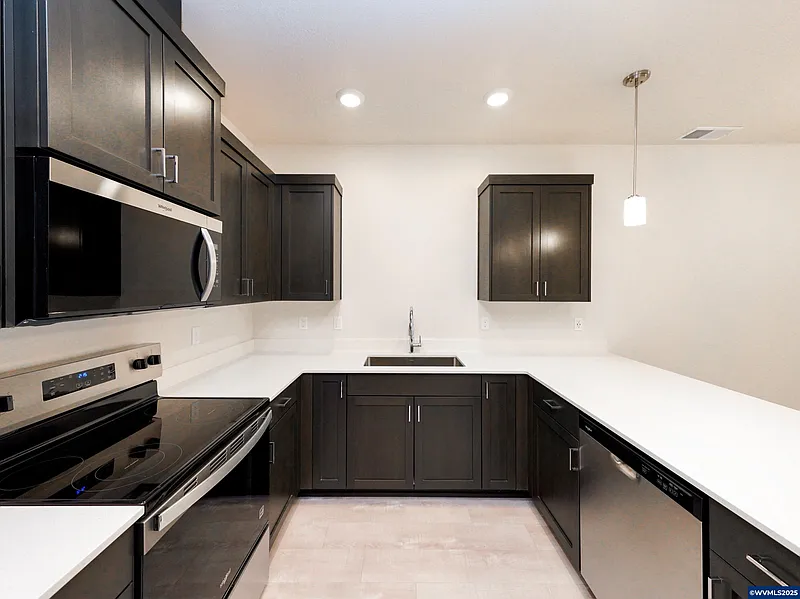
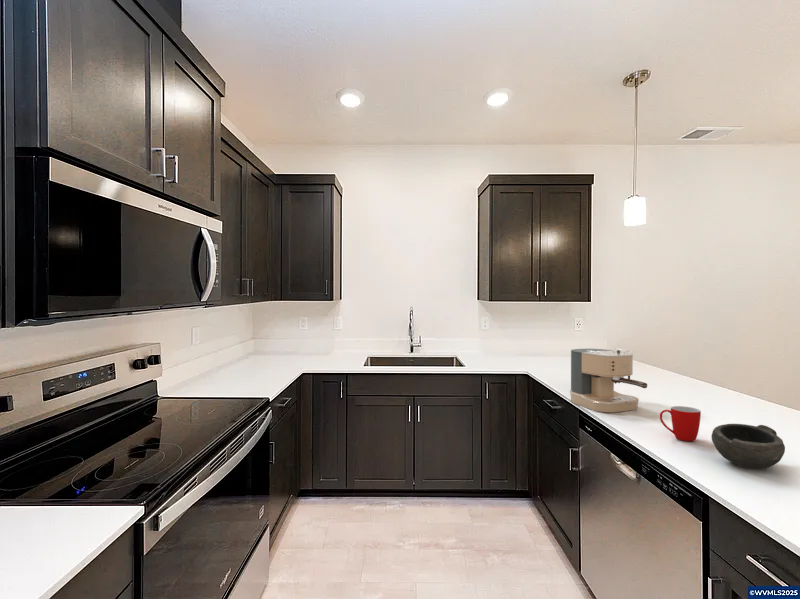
+ bowl (751, 447)
+ coffee maker (608, 377)
+ mug (679, 423)
